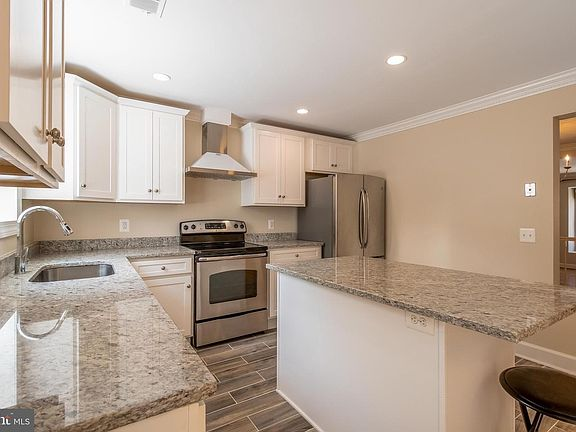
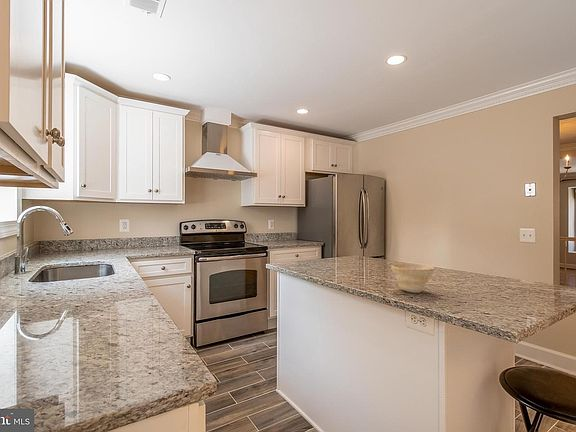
+ bowl (412, 278)
